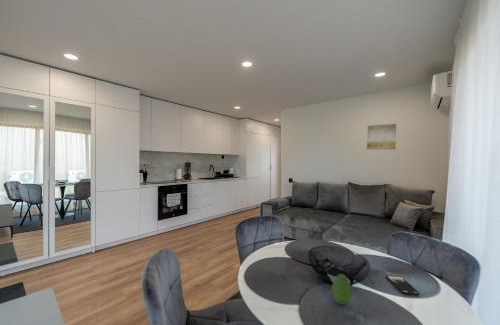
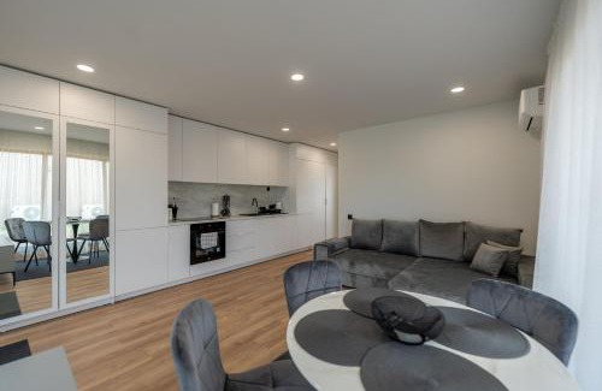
- fruit (342, 288)
- wall art (381, 137)
- smartphone (401, 284)
